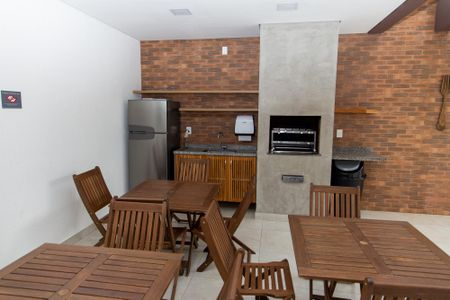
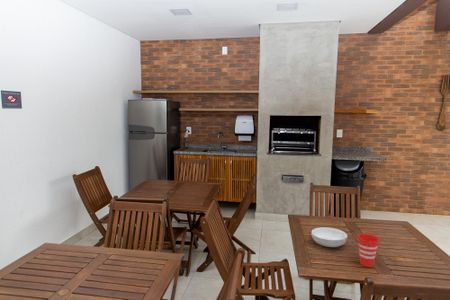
+ serving bowl (328, 238)
+ cup (367, 250)
